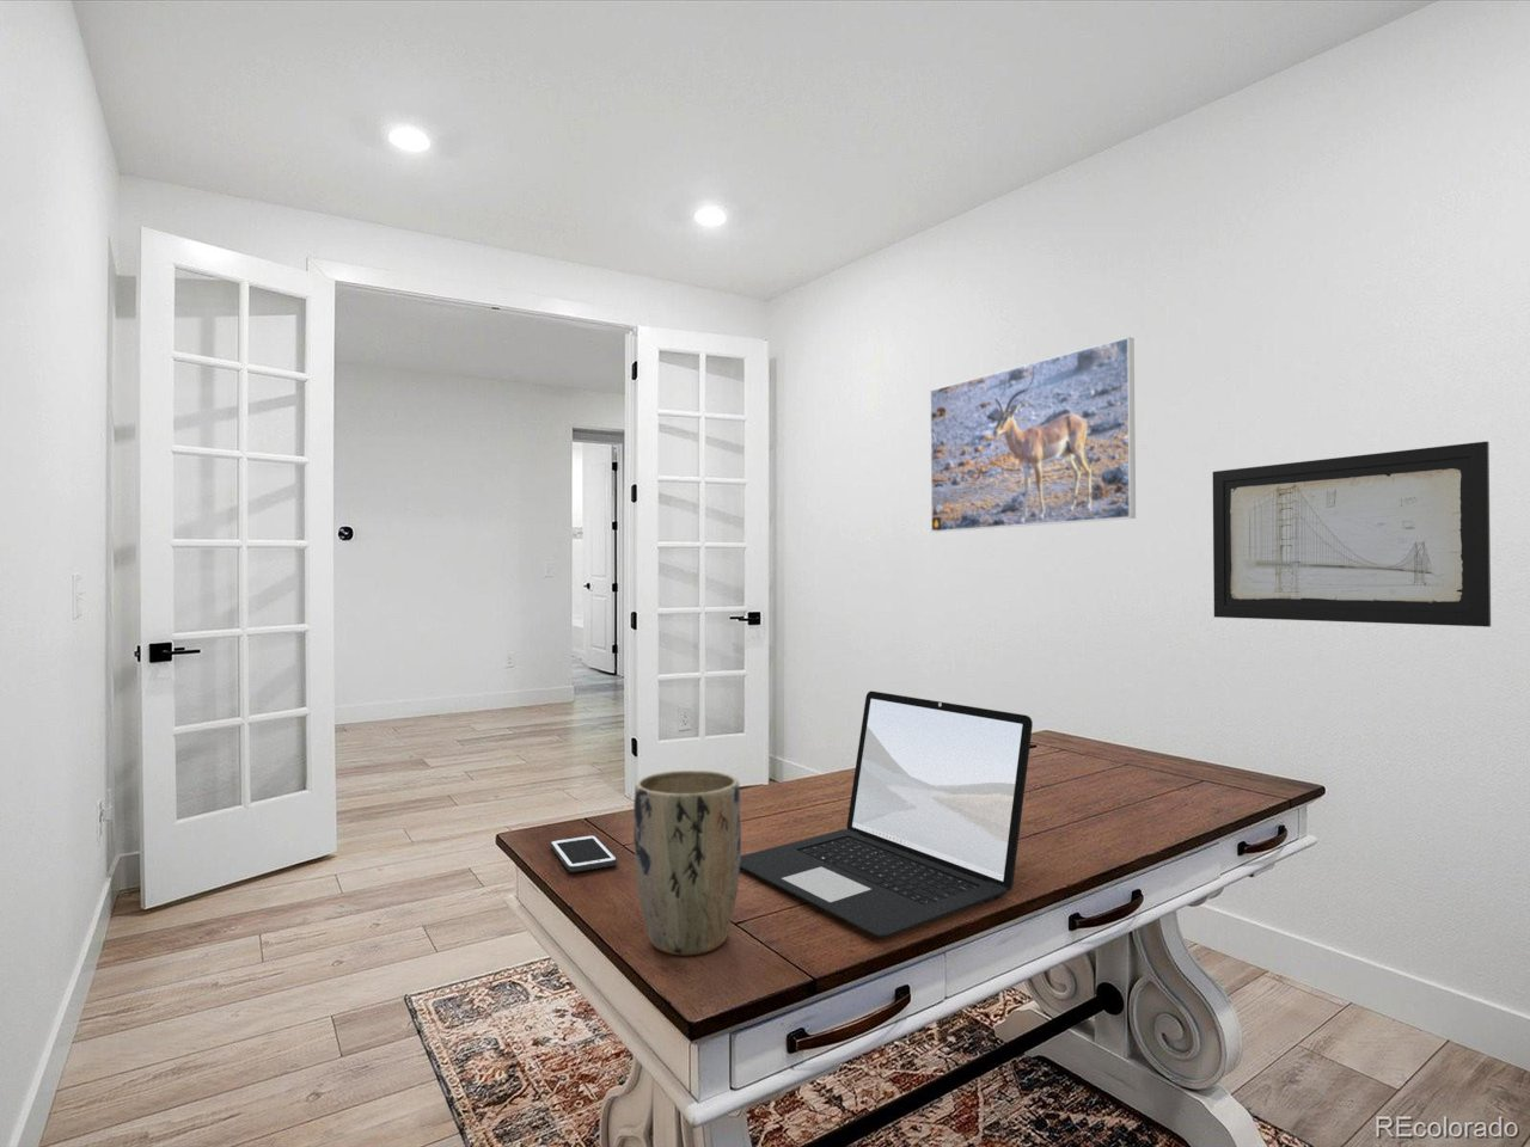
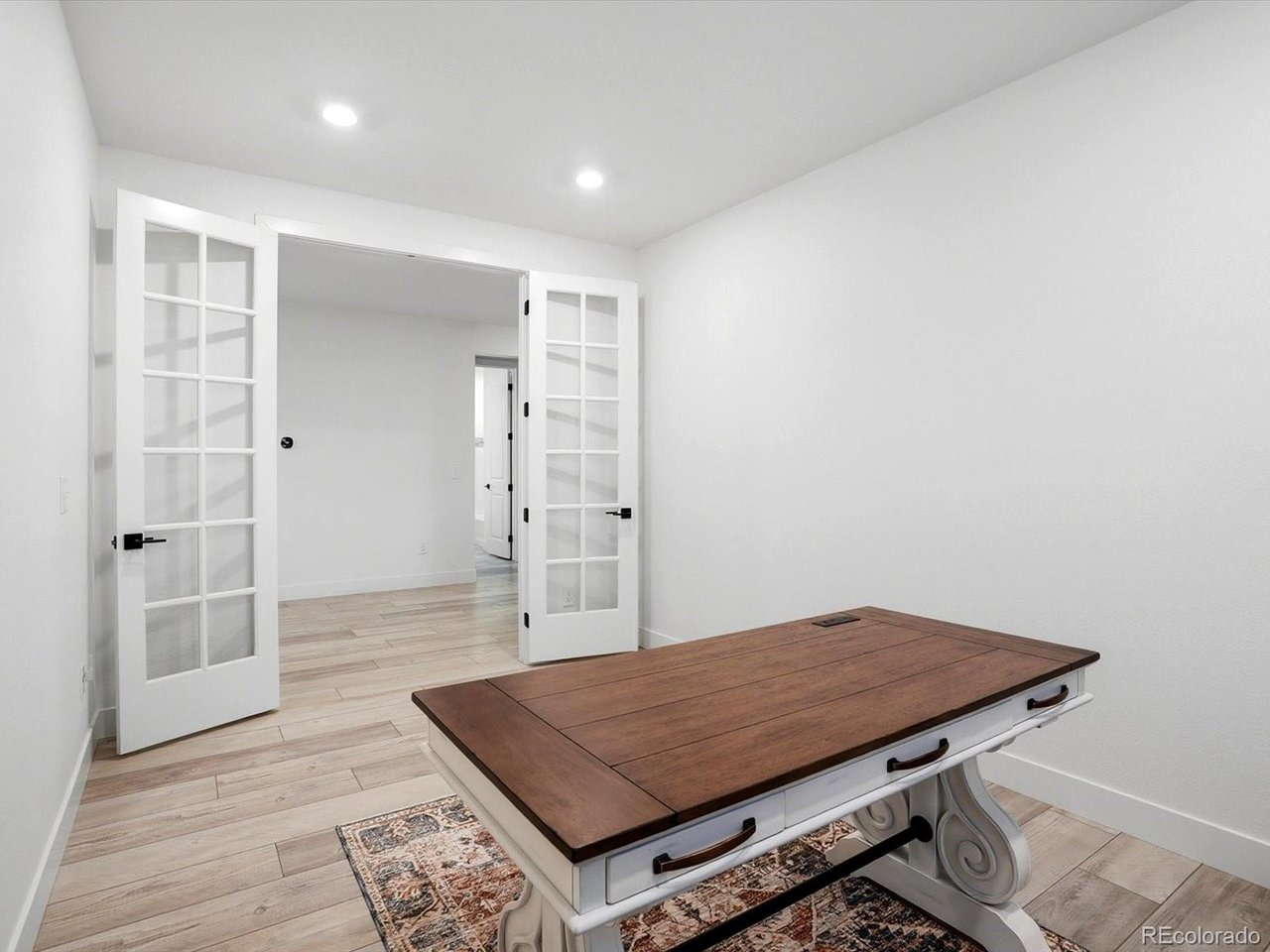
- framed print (1019, 446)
- cell phone (582, 852)
- plant pot (688, 859)
- wall art (1334, 539)
- laptop (873, 792)
